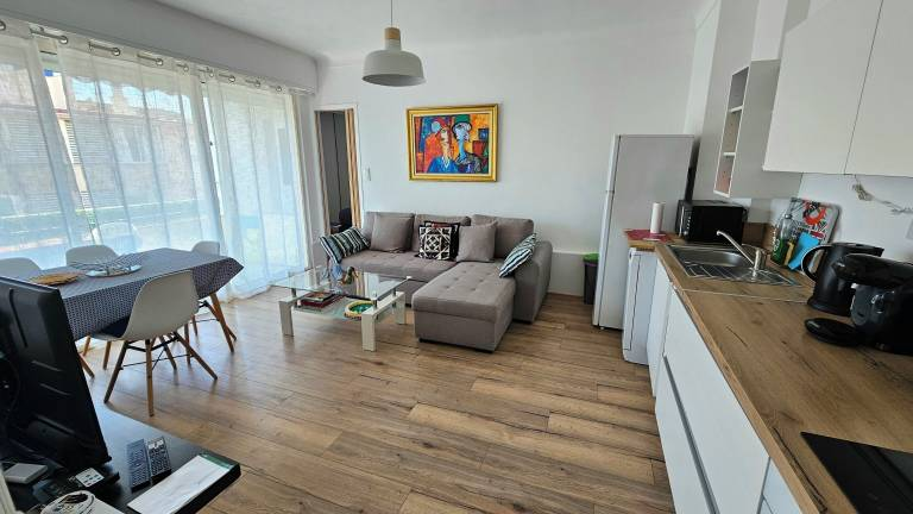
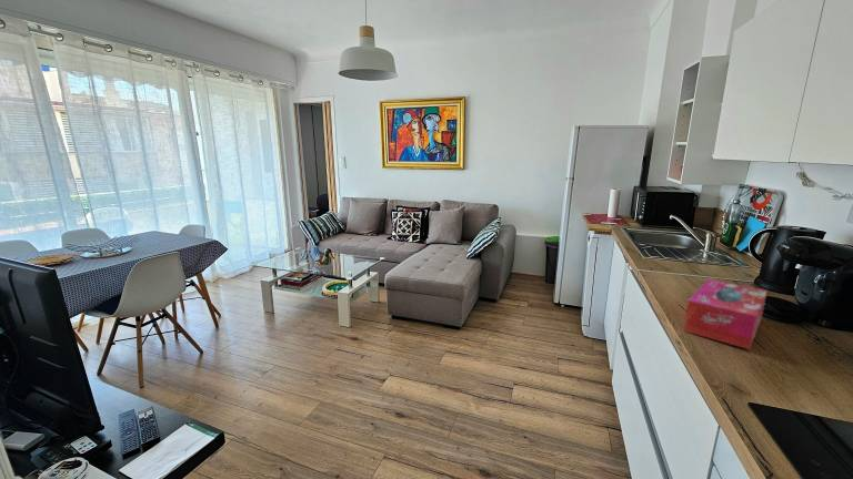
+ tissue box (726, 309)
